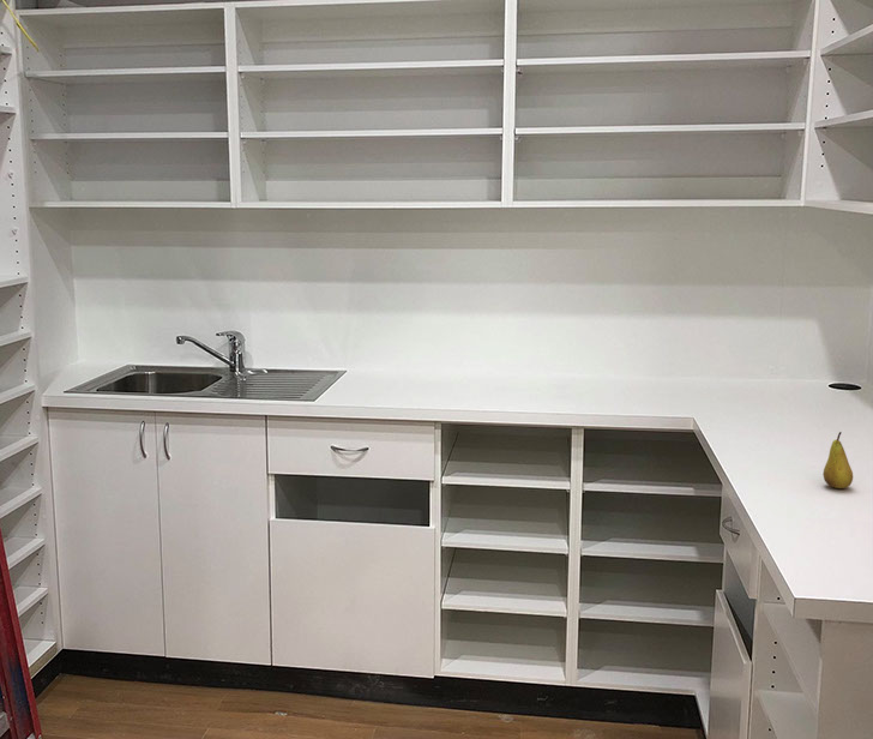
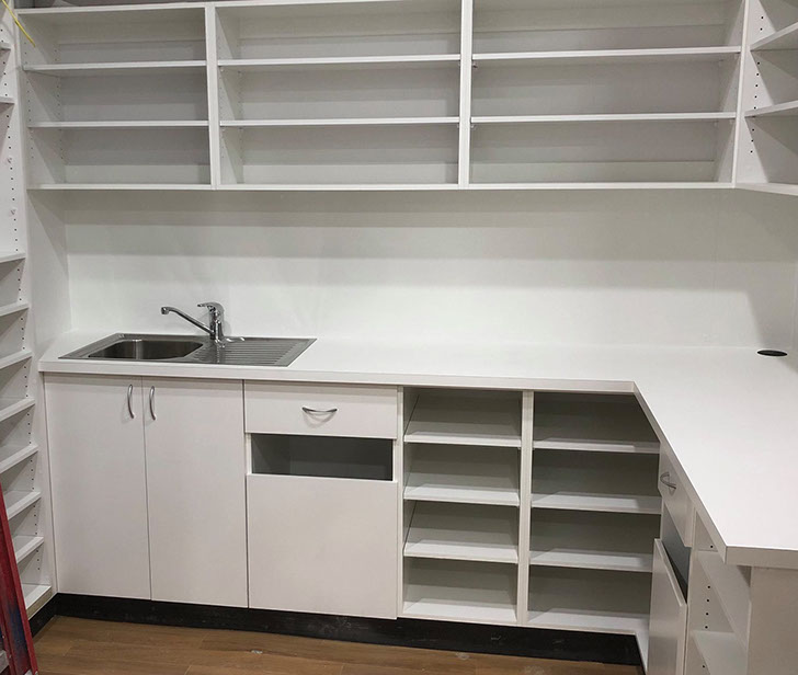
- fruit (838, 459)
